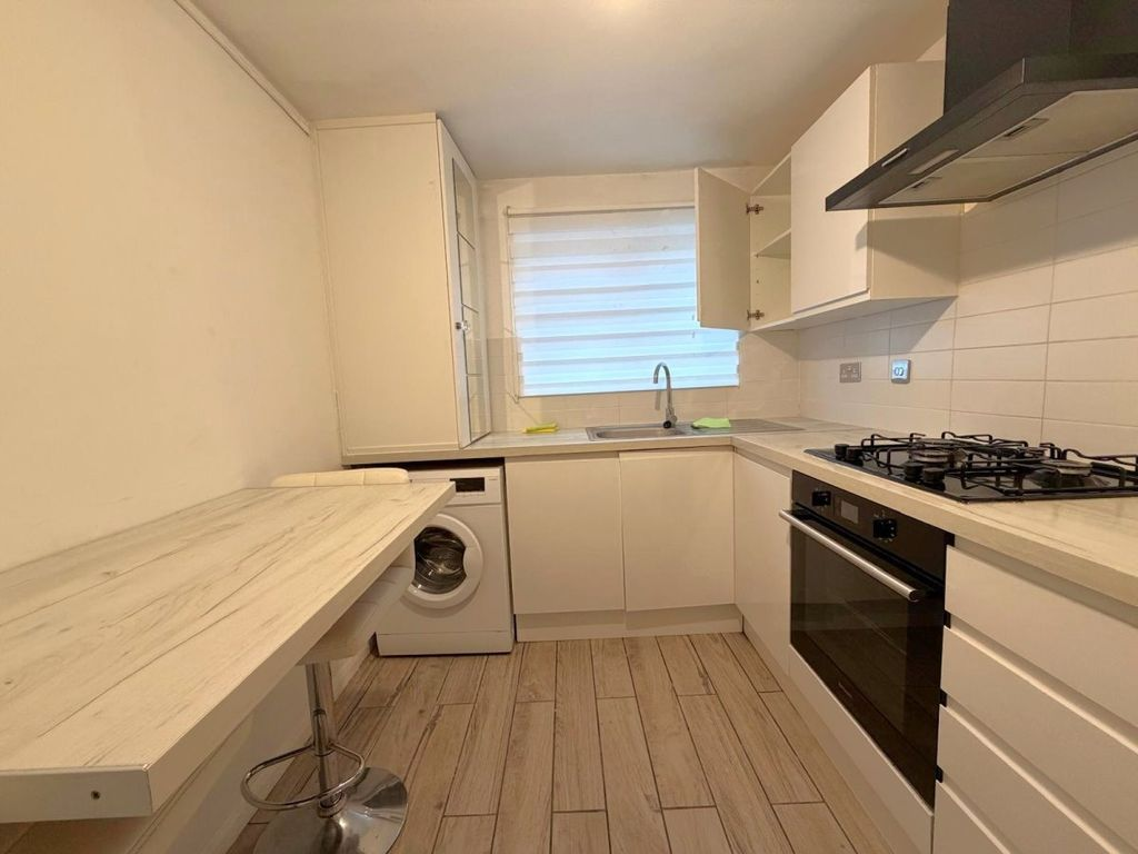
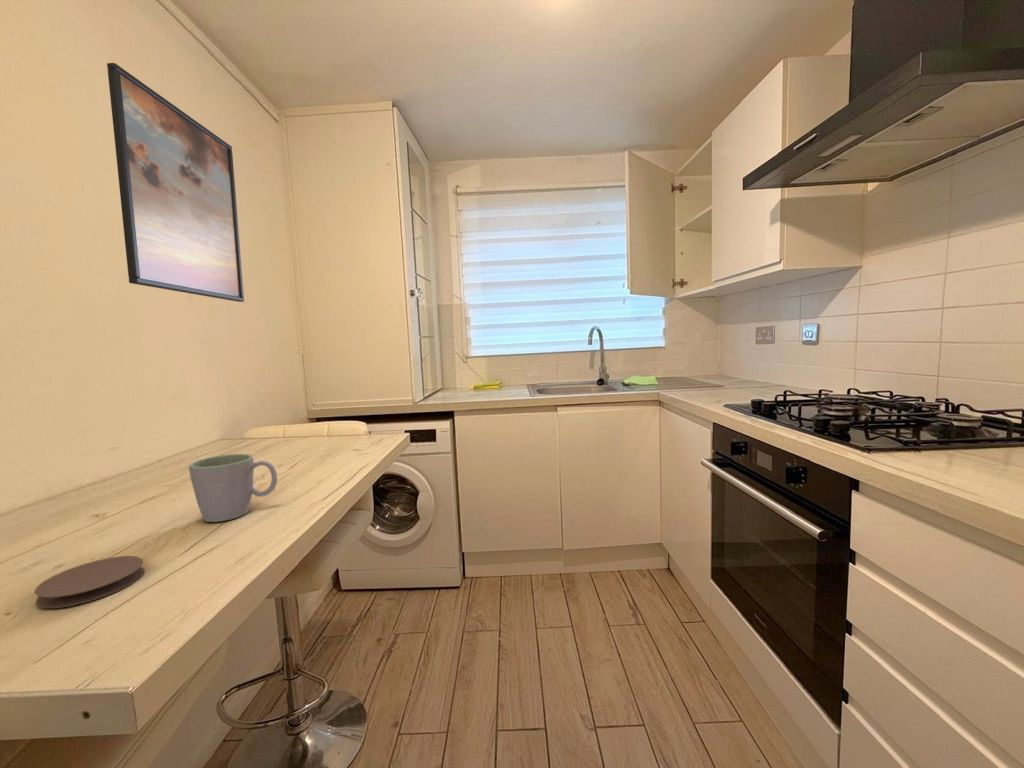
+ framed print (188, 204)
+ coaster (92, 579)
+ mug (236, 486)
